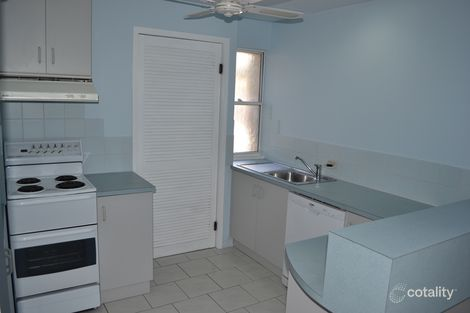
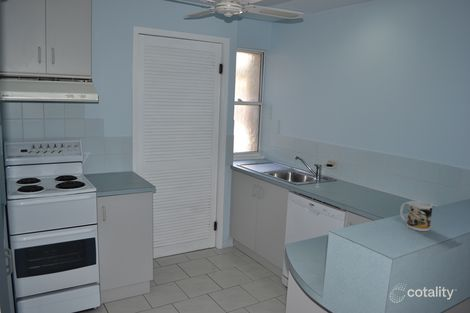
+ mug (414, 214)
